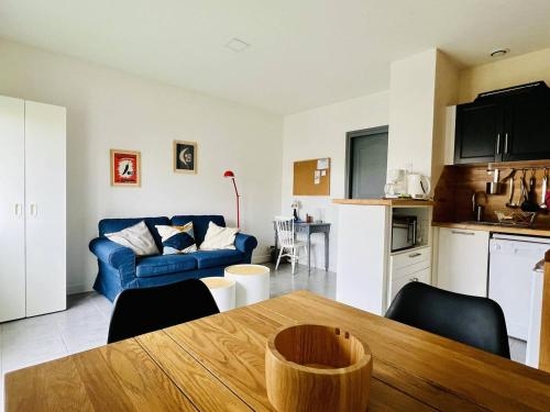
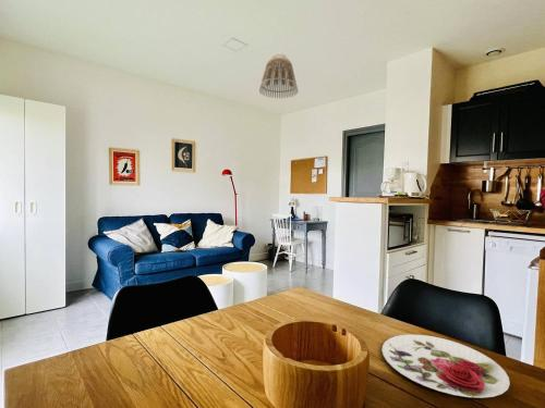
+ lamp shade (279, 73)
+ plate (439, 359)
